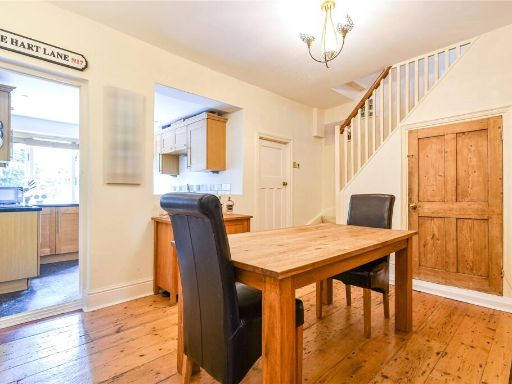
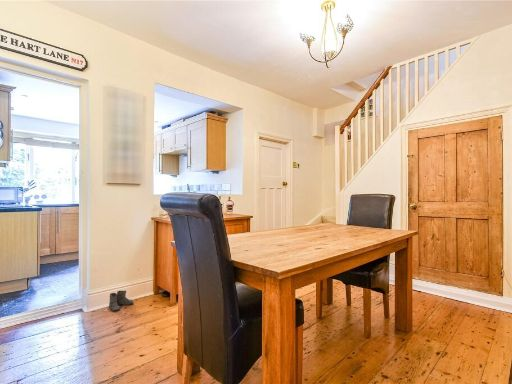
+ boots (119, 299)
